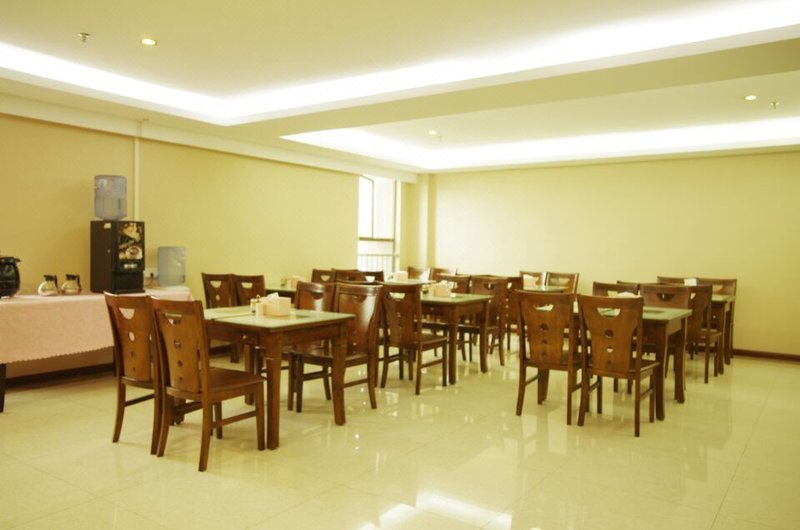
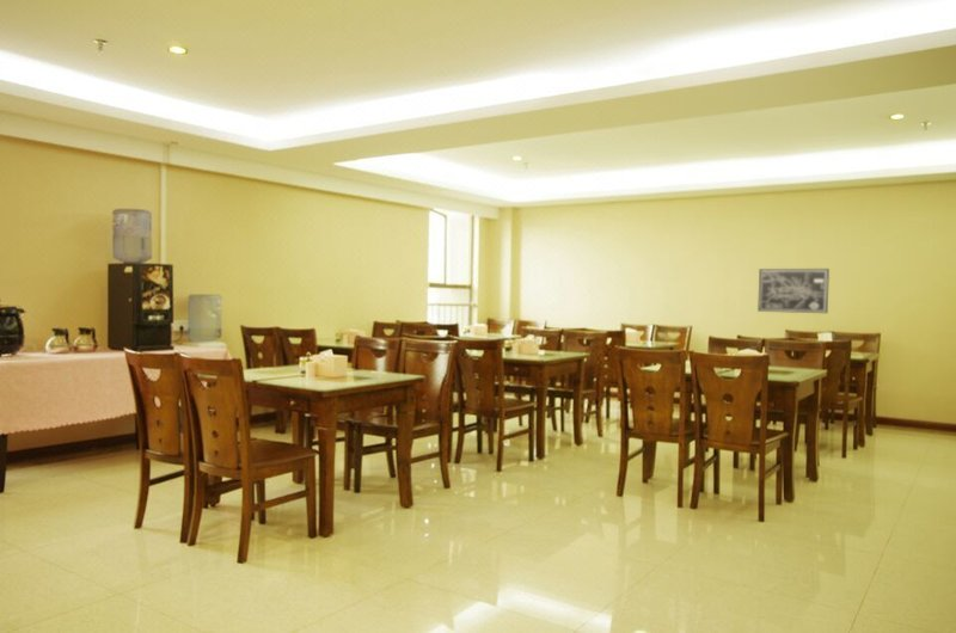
+ wall art (792, 290)
